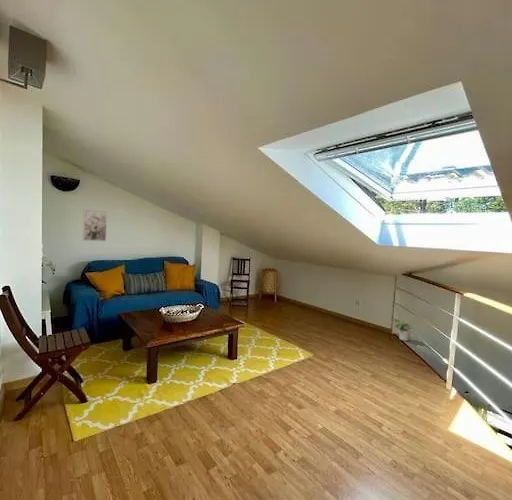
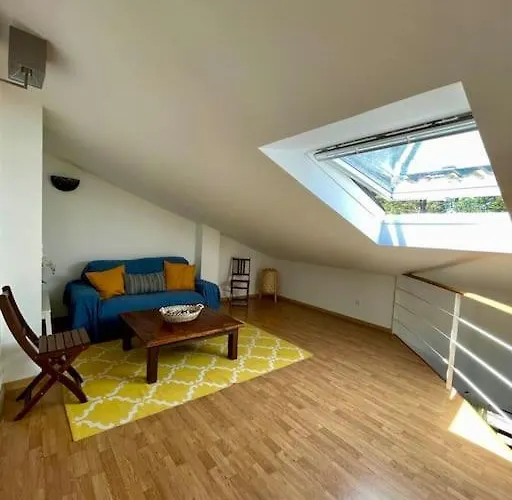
- potted plant (401, 329)
- wall art (95, 225)
